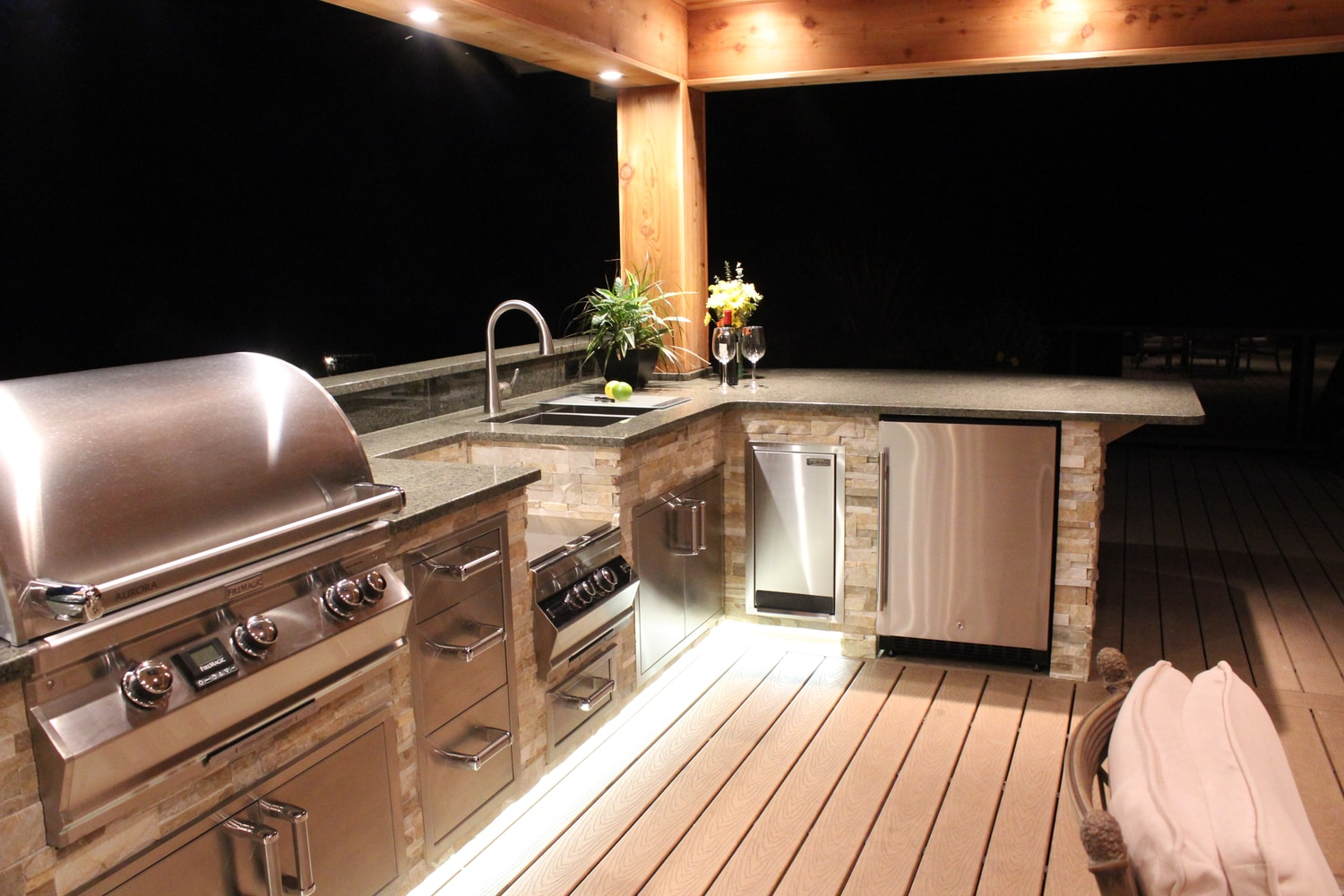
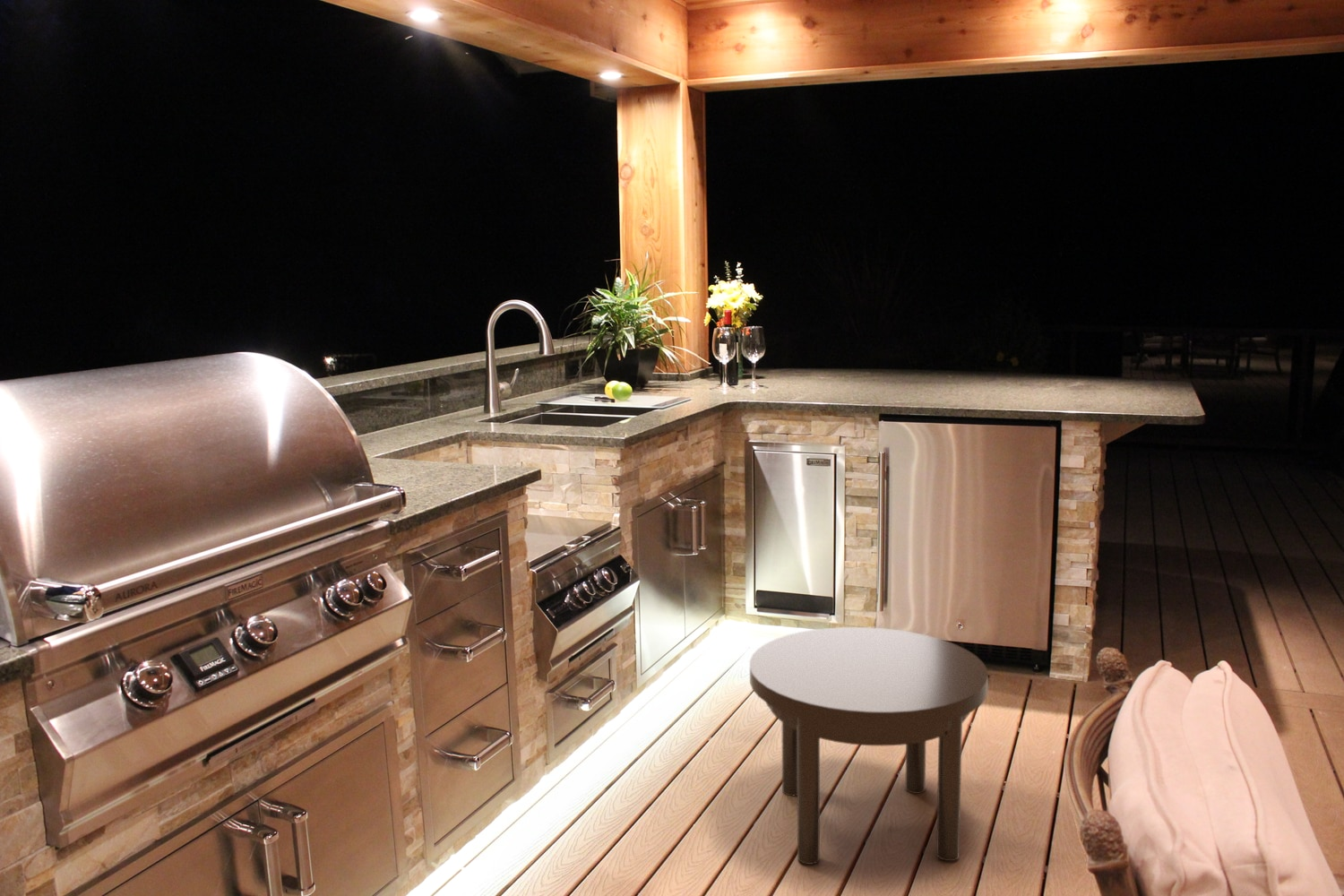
+ side table (866, 744)
